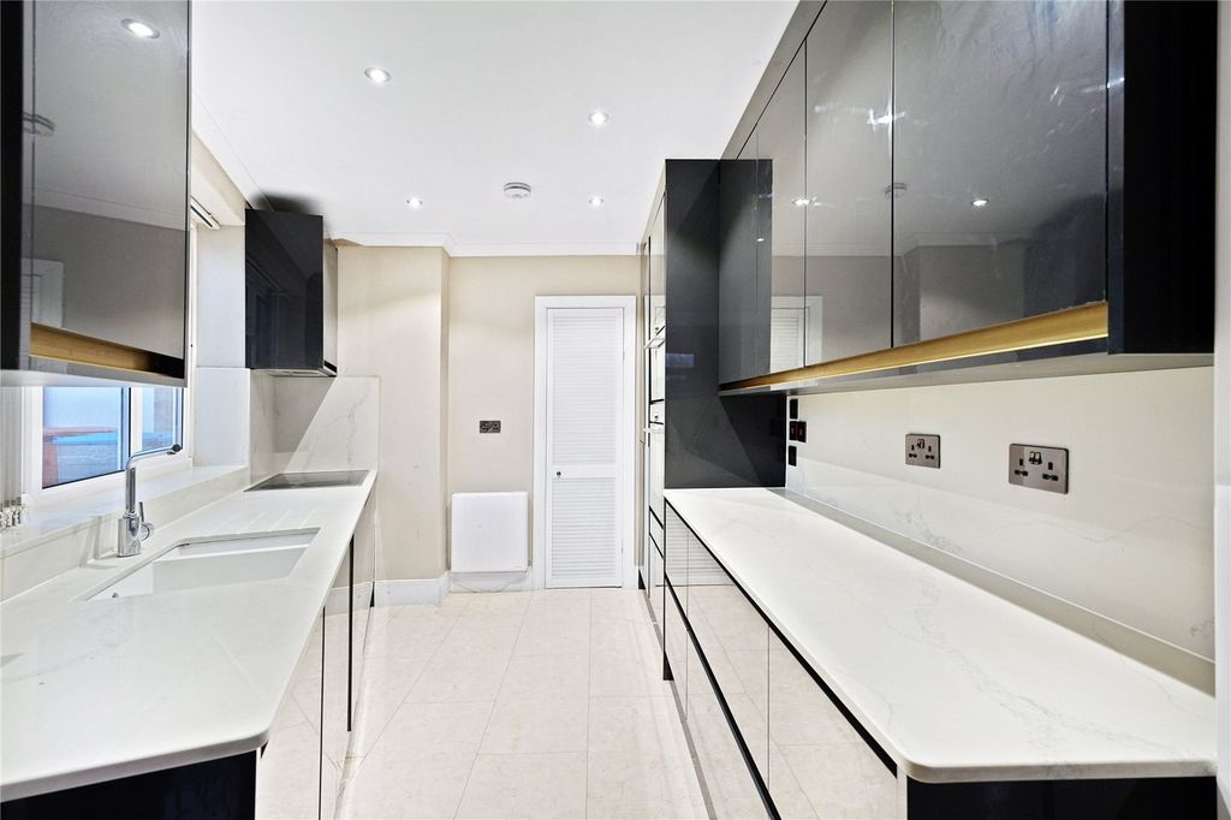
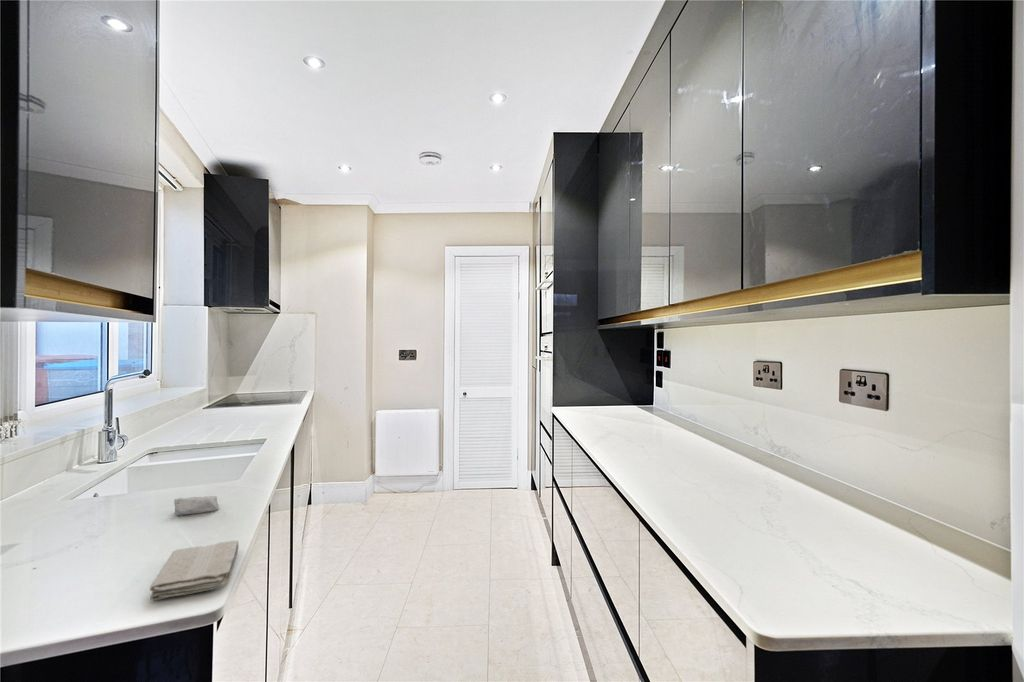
+ soap bar (196, 502)
+ washcloth (198, 565)
